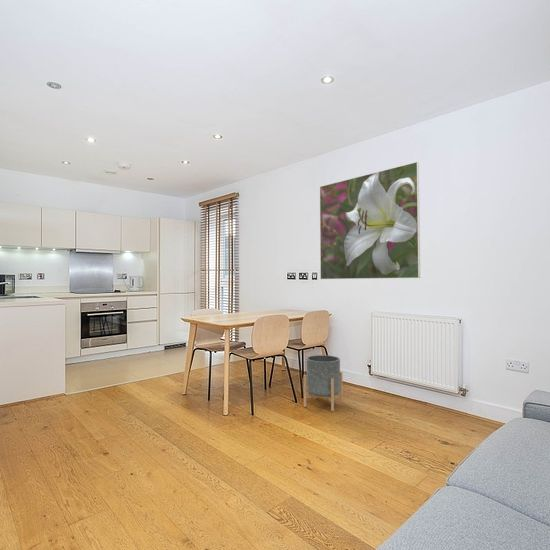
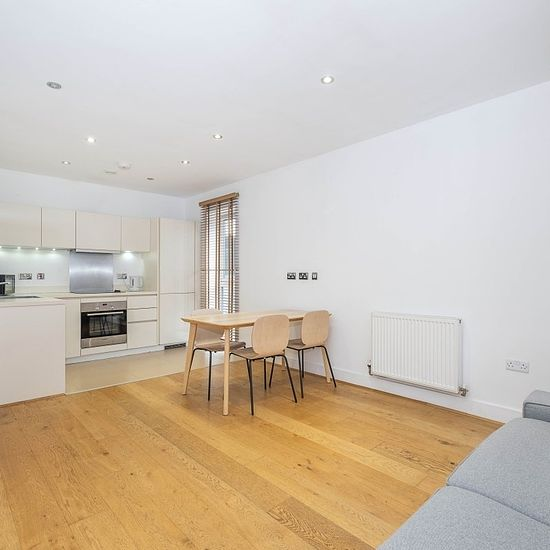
- planter (323, 381)
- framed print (364, 227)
